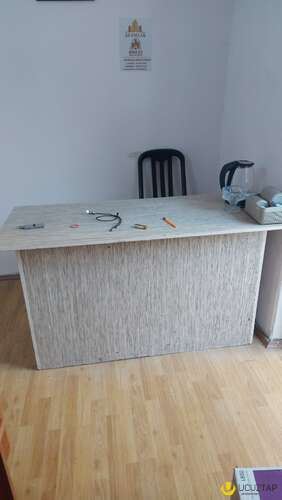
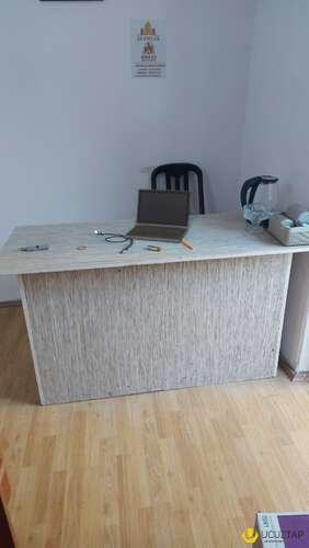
+ laptop computer (158, 214)
